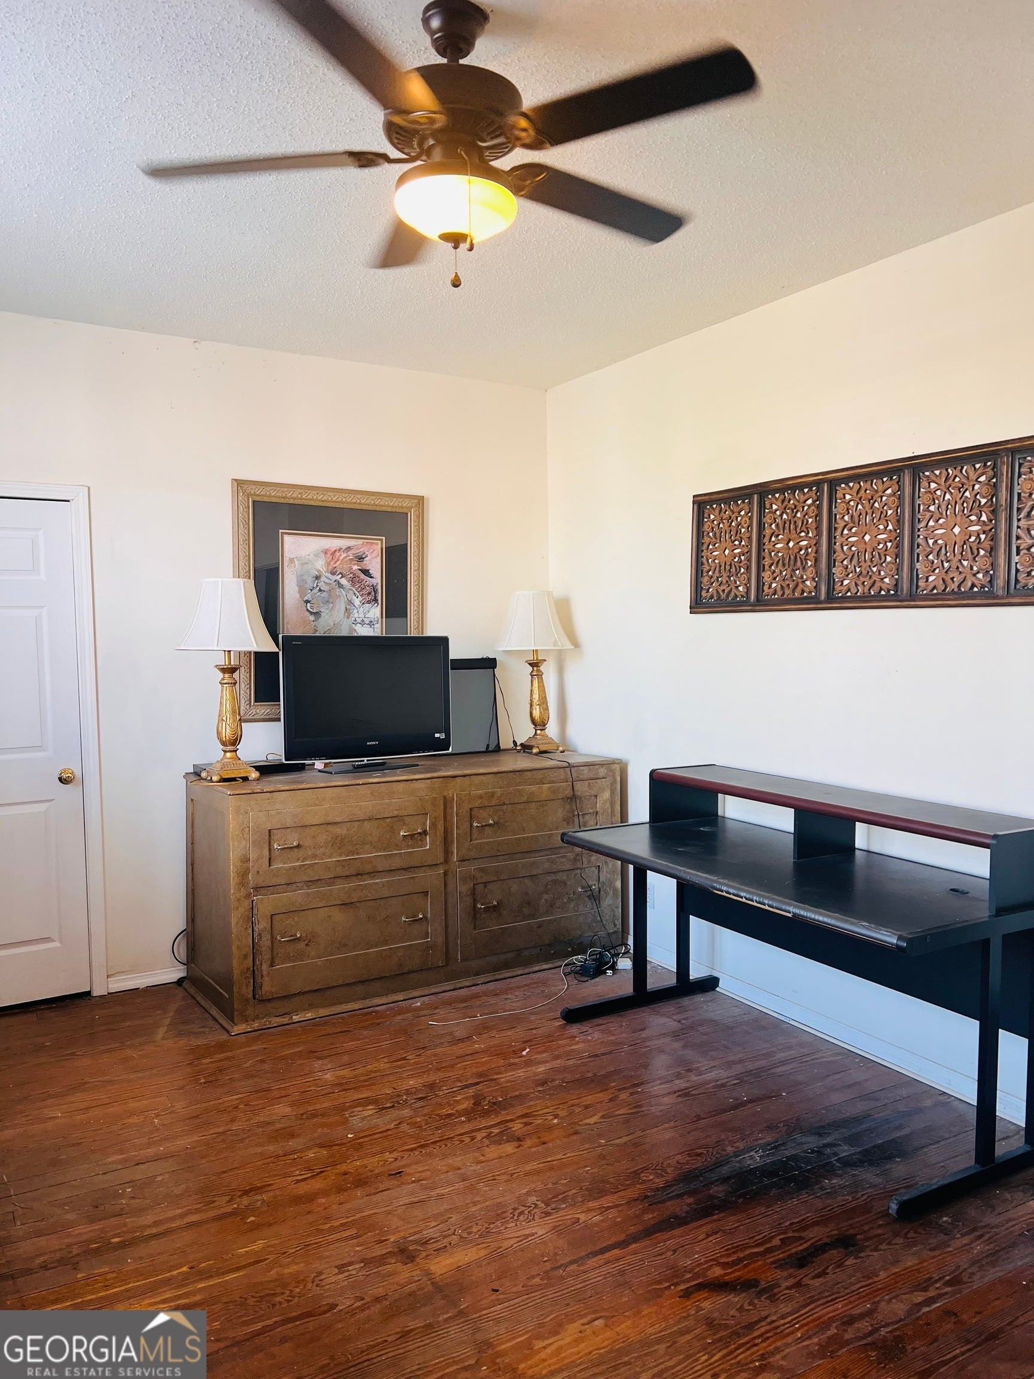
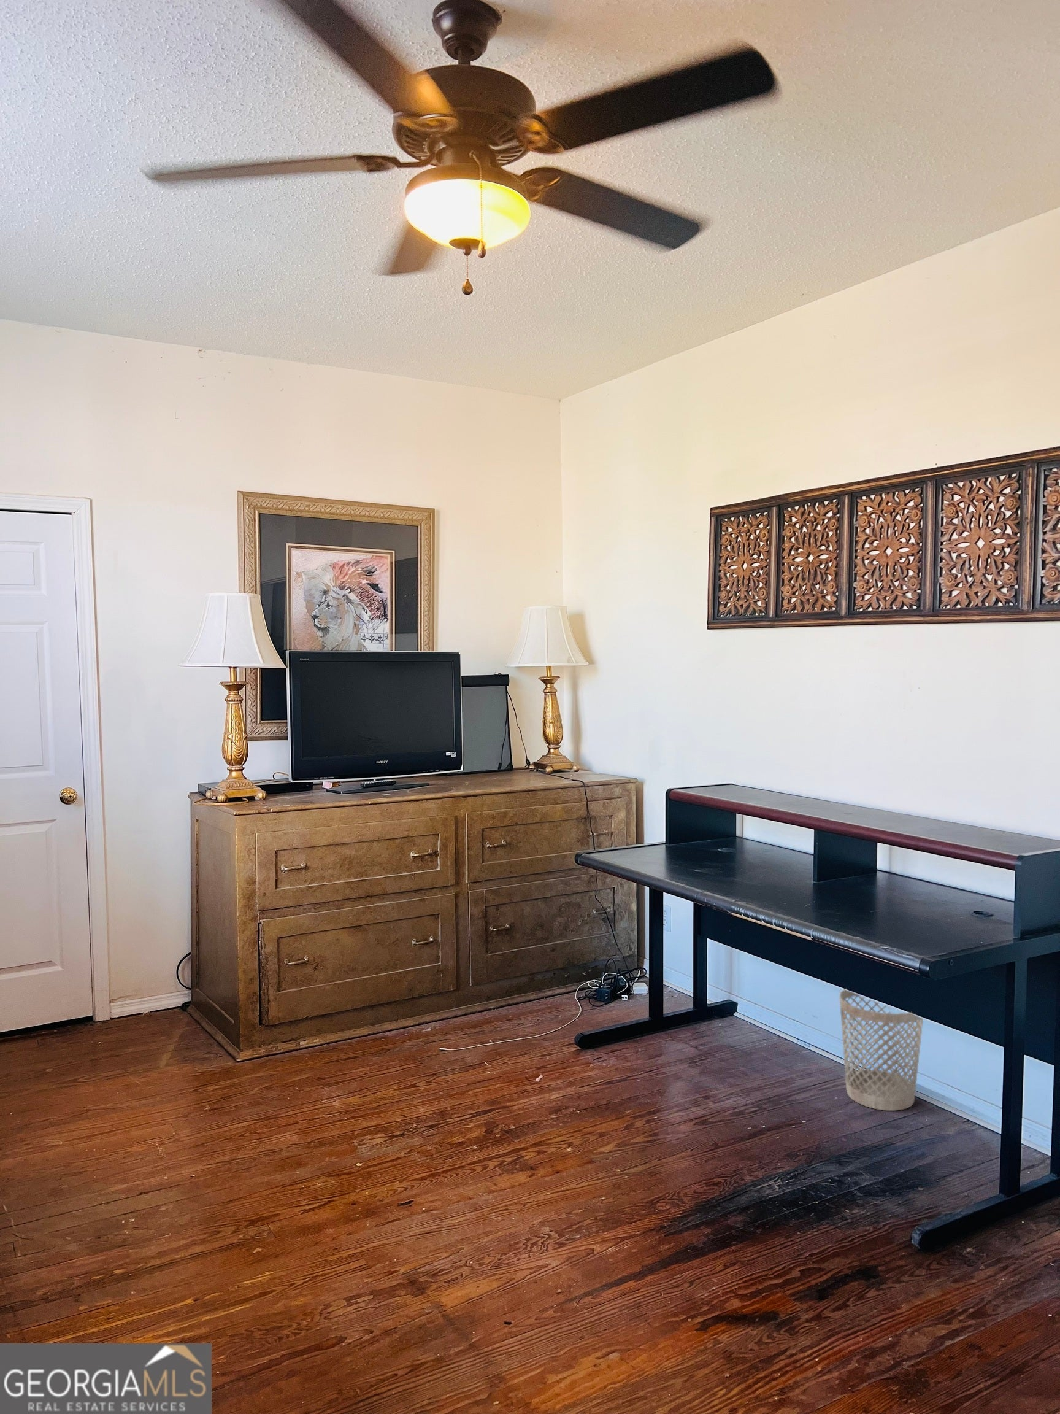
+ wastebasket (881, 1048)
